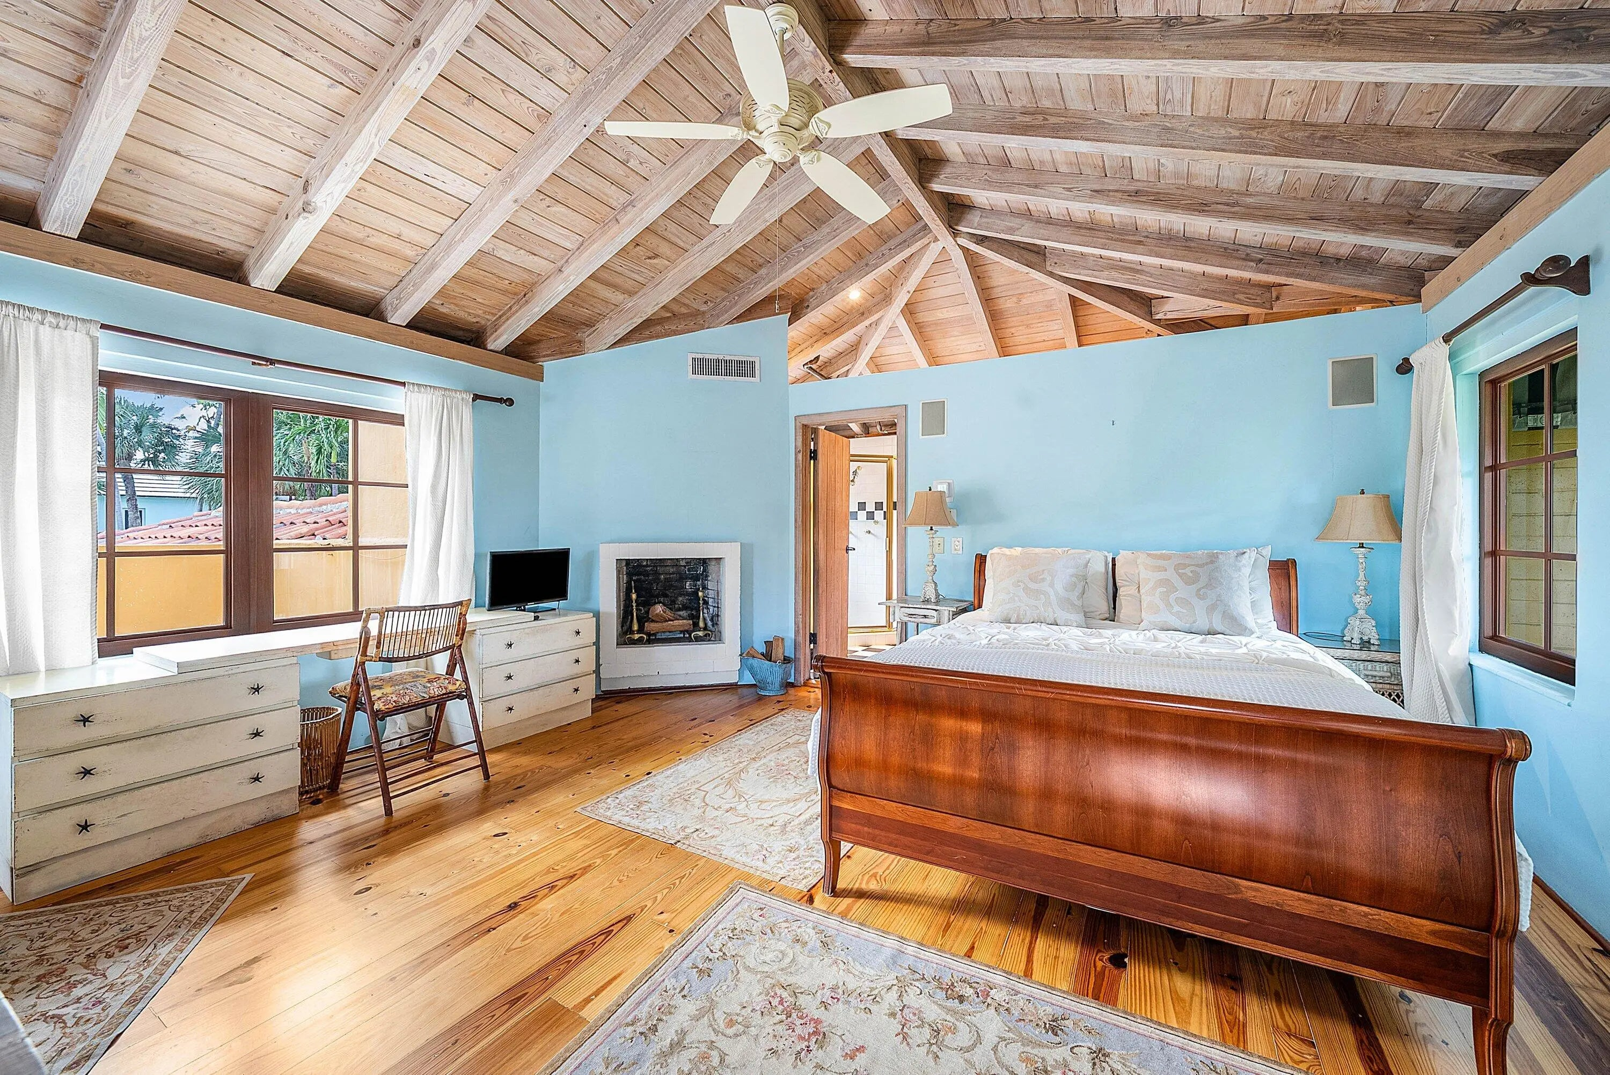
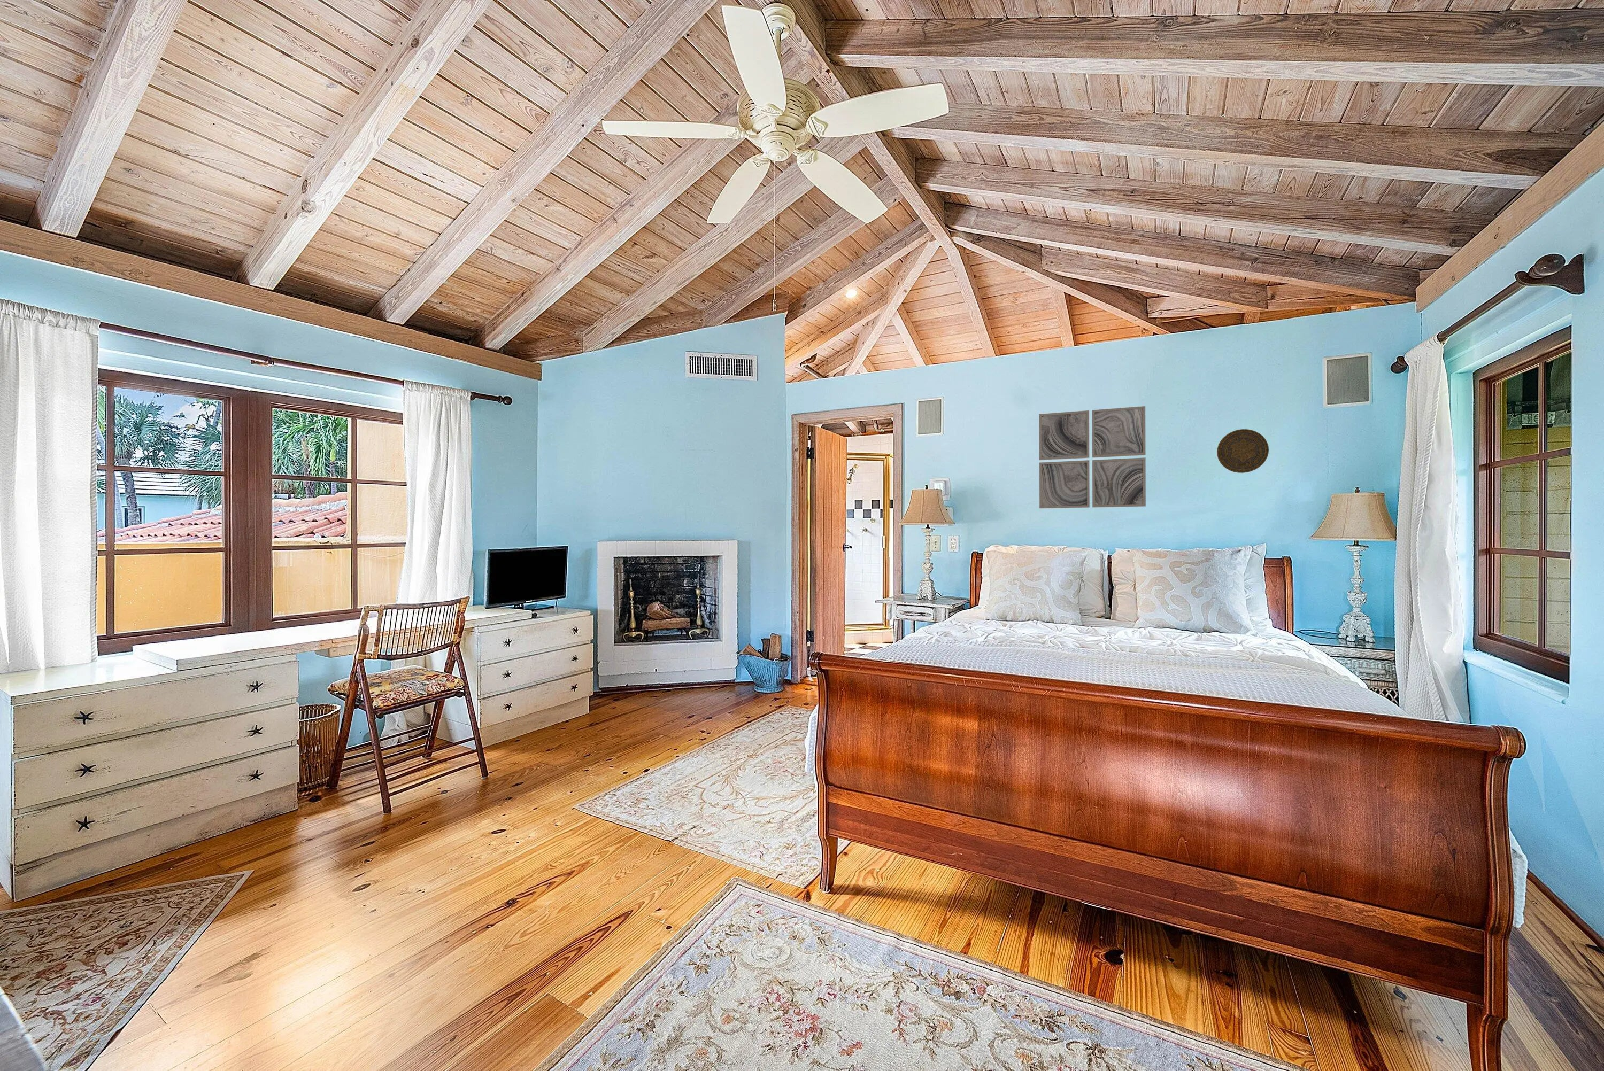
+ wall art (1092, 458)
+ decorative plate (1243, 451)
